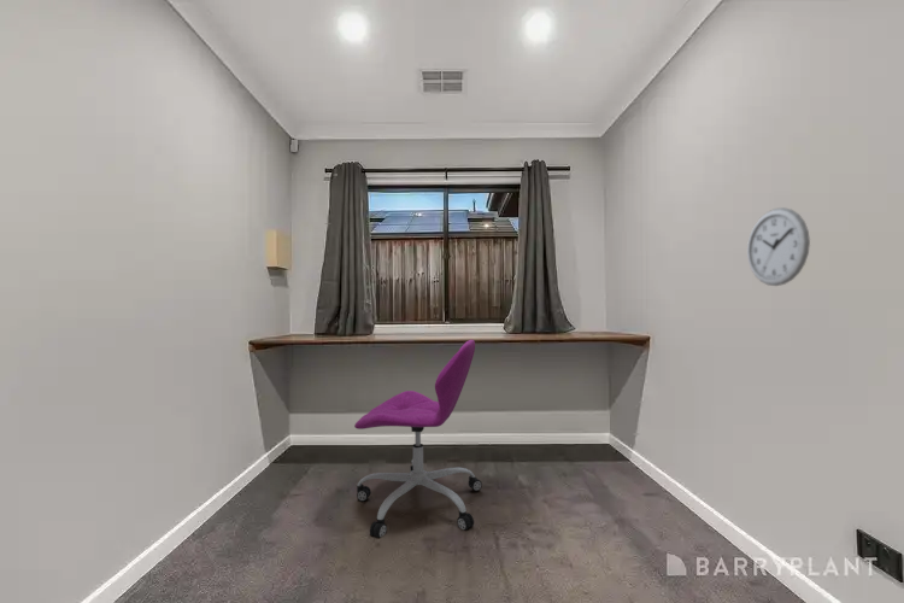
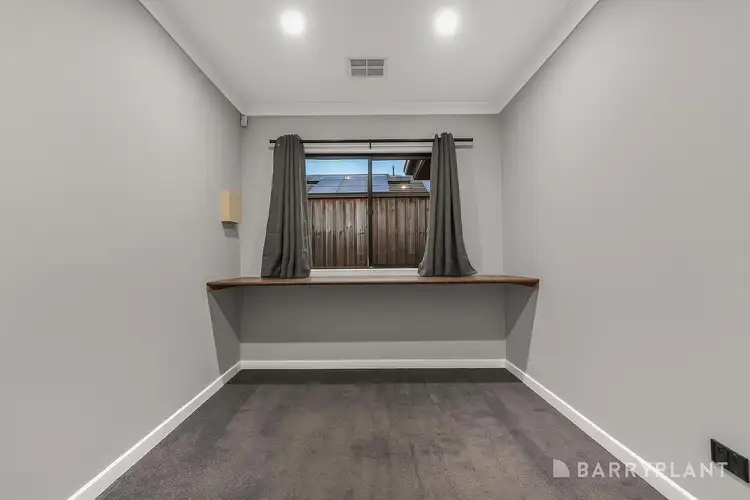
- wall clock (774, 247)
- office chair (415, 421)
